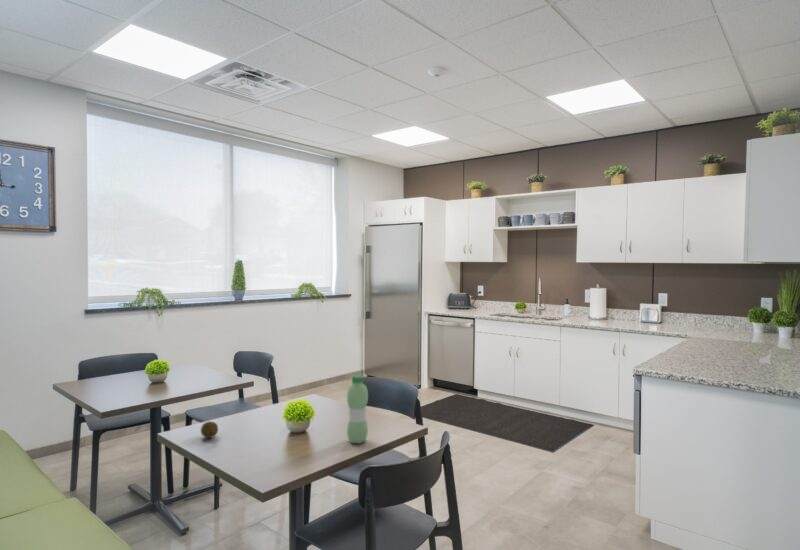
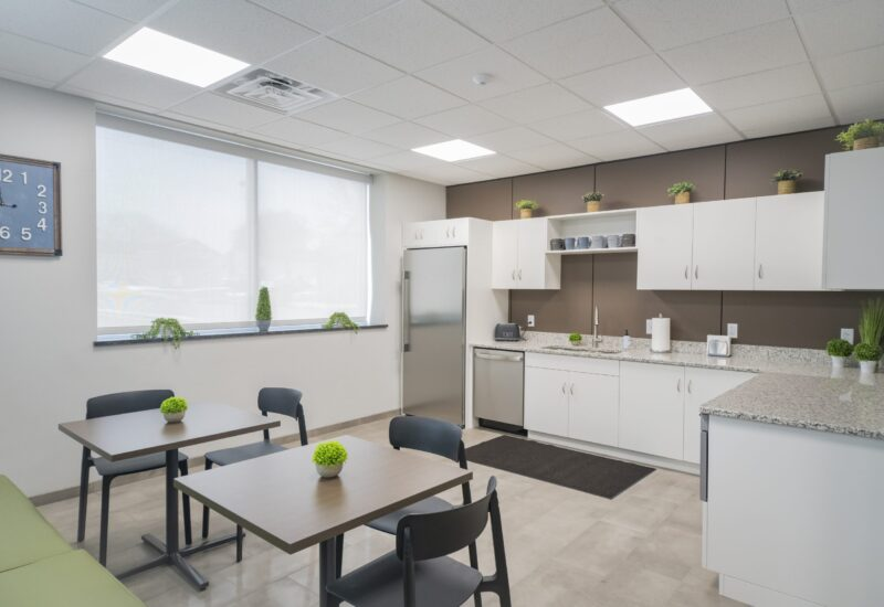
- fruit (209, 429)
- water bottle (357, 408)
